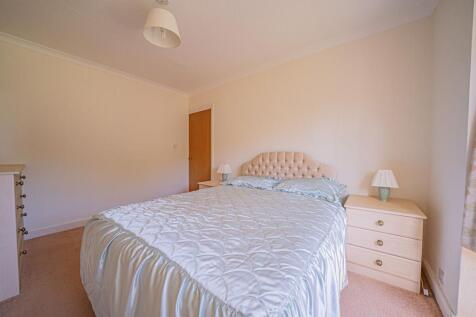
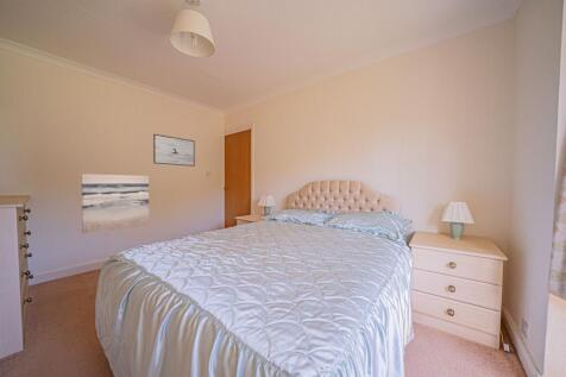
+ wall art (118, 201)
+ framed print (175, 151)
